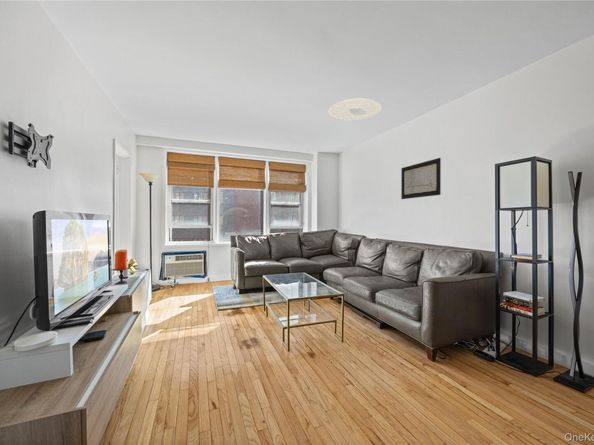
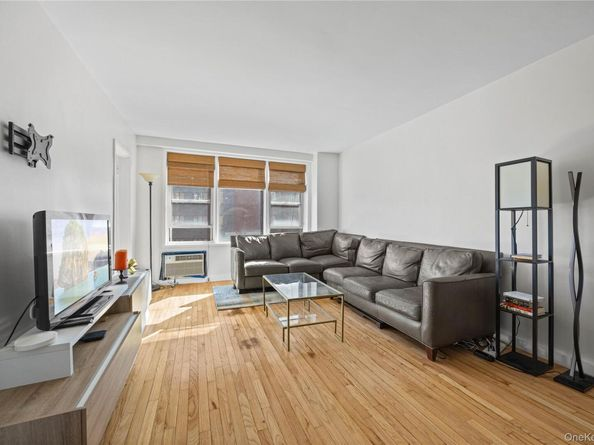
- ceiling light (354, 108)
- wall art (419, 180)
